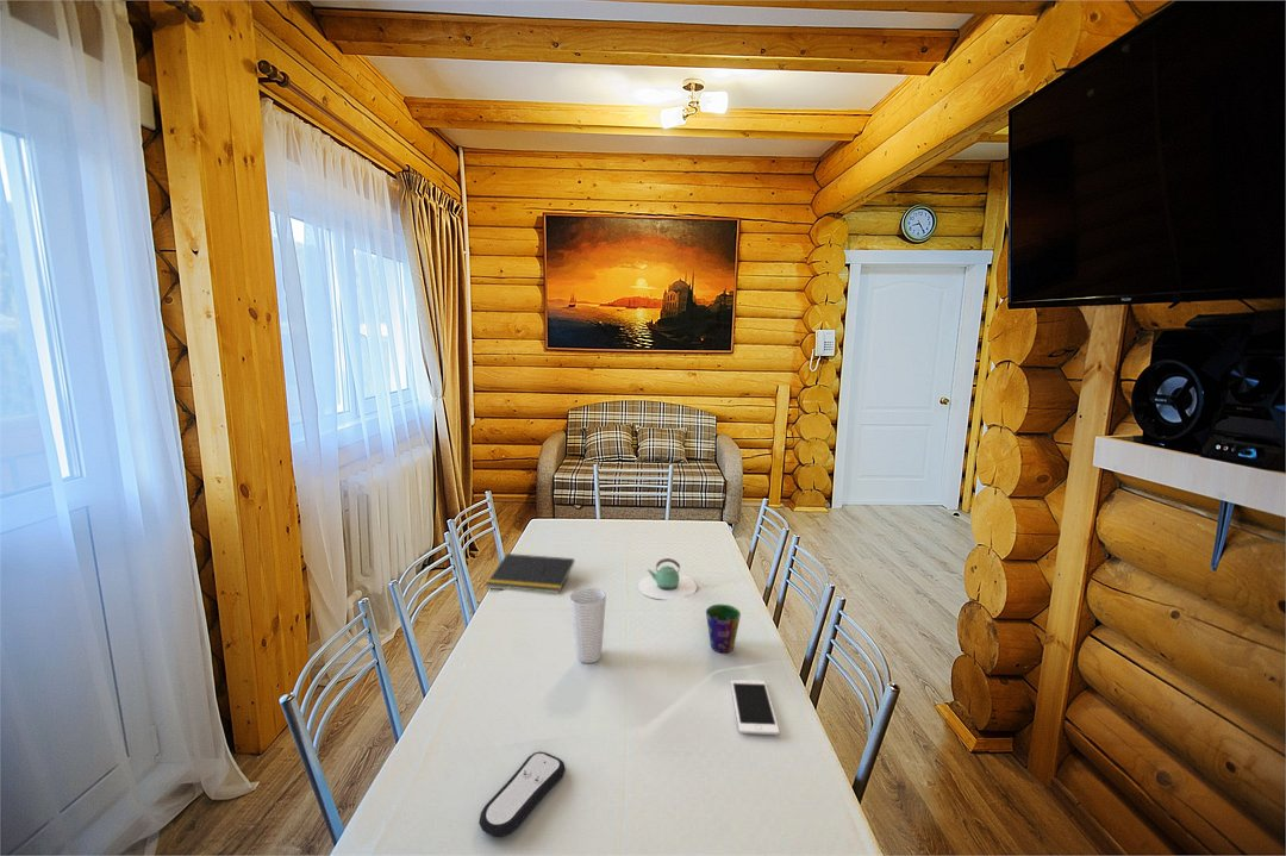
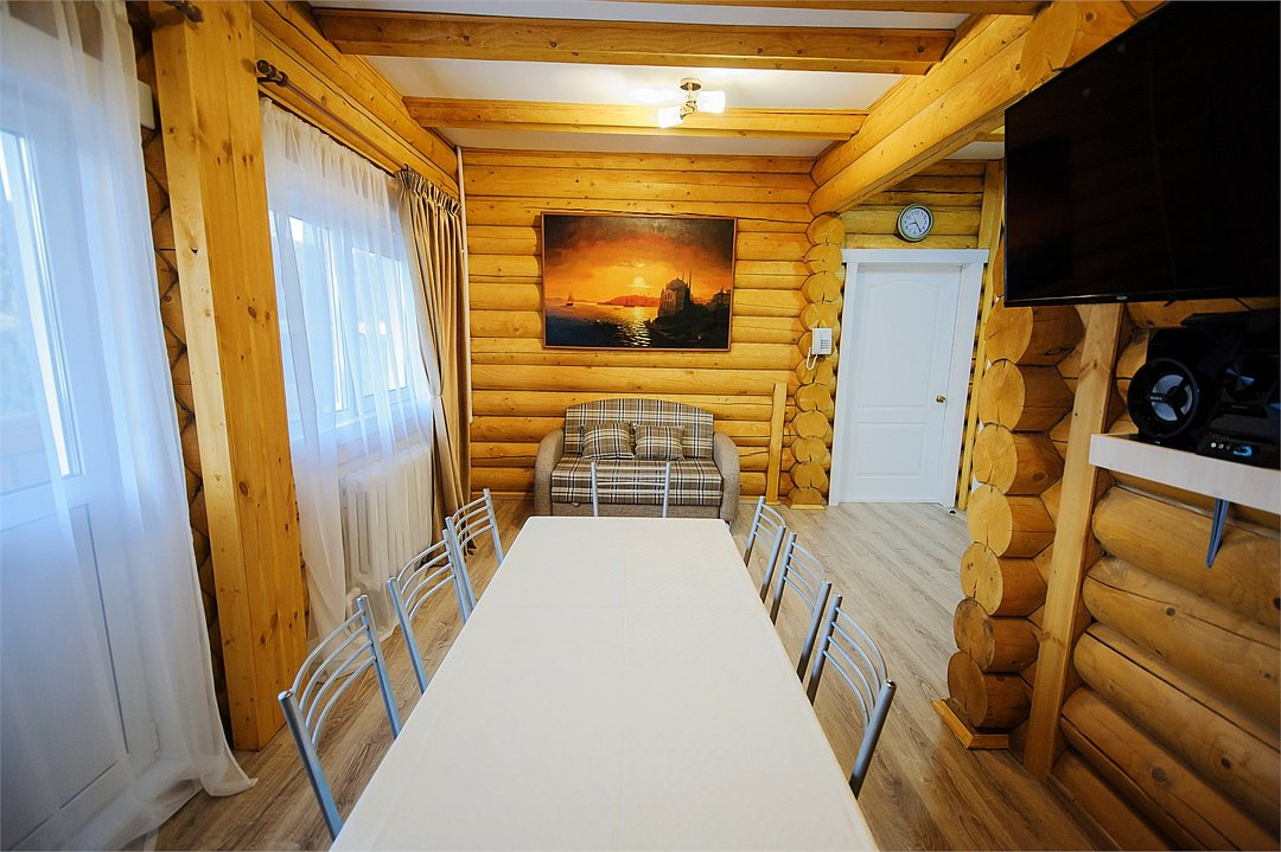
- notepad (531, 573)
- cup (588, 626)
- teapot (667, 571)
- cup (723, 632)
- remote control (523, 791)
- cell phone (753, 705)
